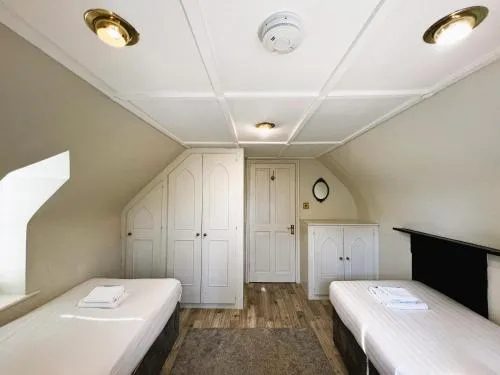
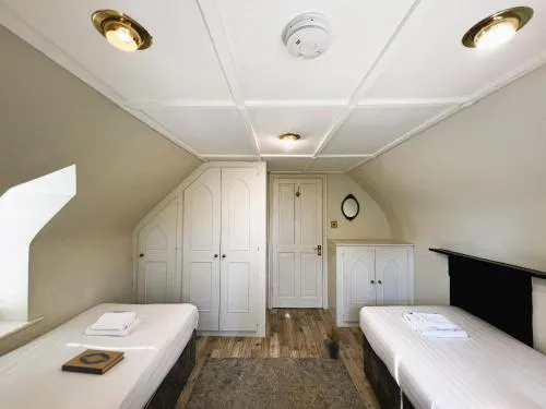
+ hardback book (94, 361)
+ potted plant (334, 339)
